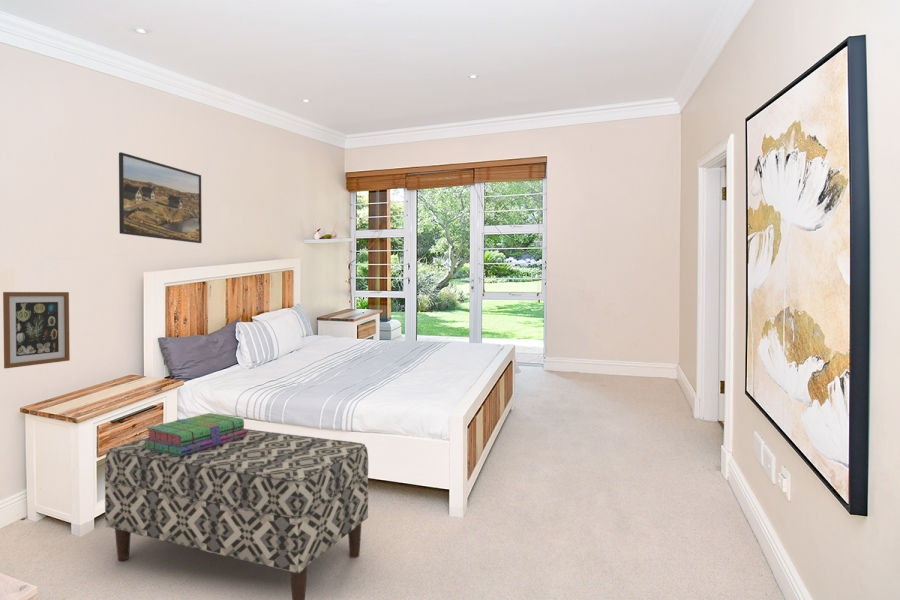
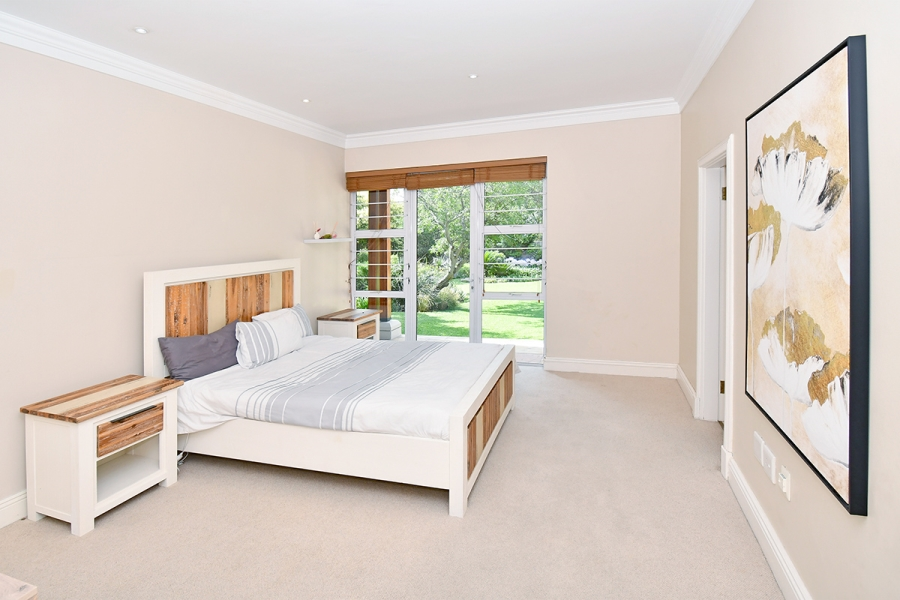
- wall art (38, 328)
- stack of books (197, 432)
- bench (239, 501)
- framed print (163, 201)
